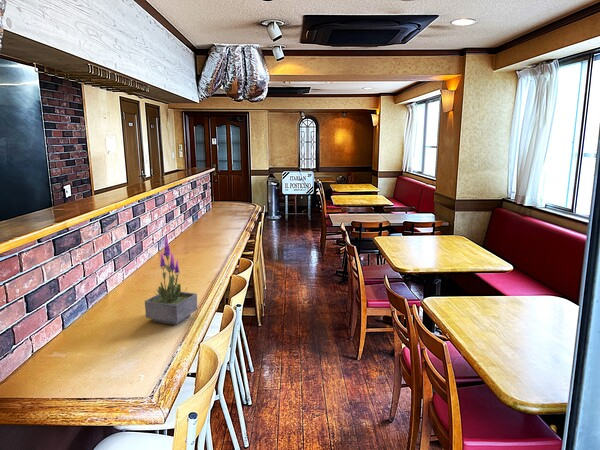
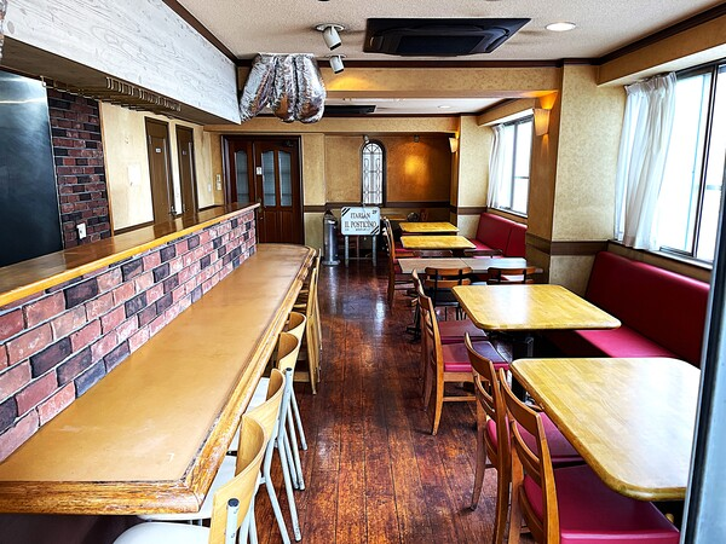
- potted plant (170, 277)
